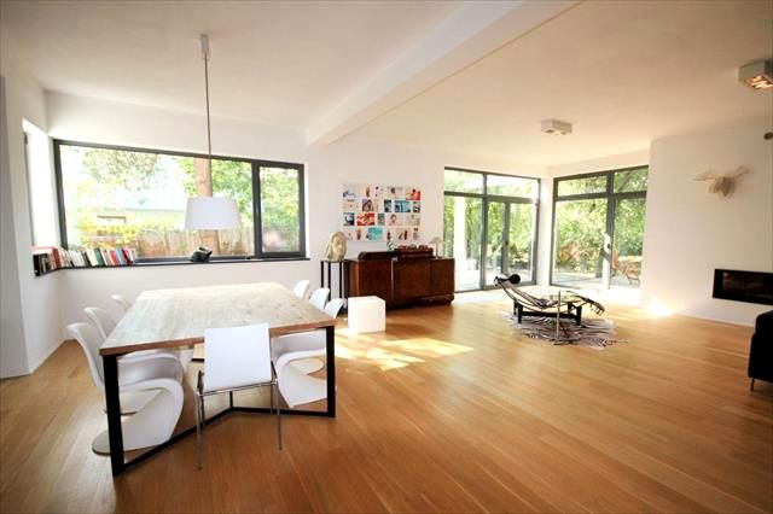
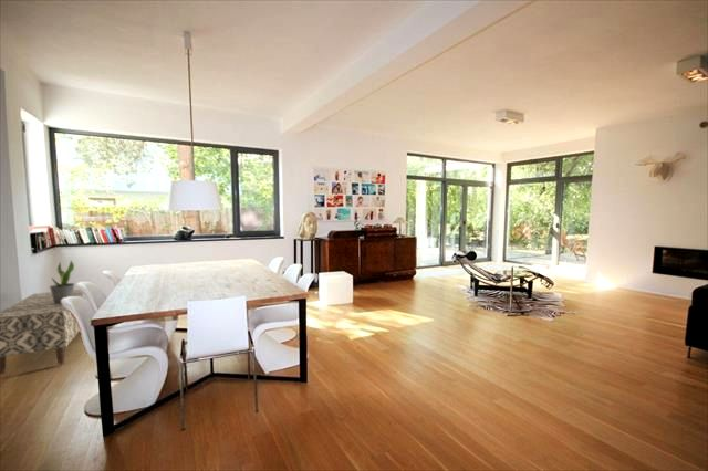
+ potted plant (62, 281)
+ bench (48, 325)
